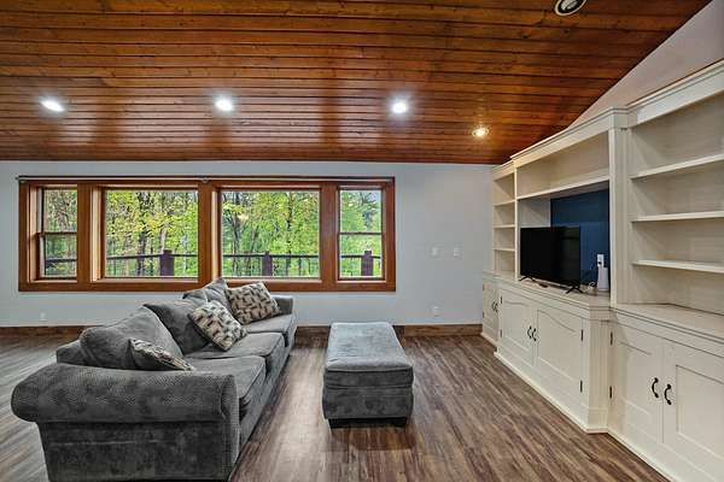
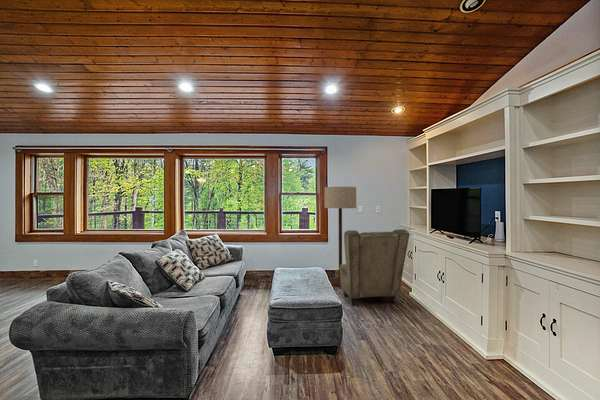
+ floor lamp (340, 235)
+ armchair (370, 264)
